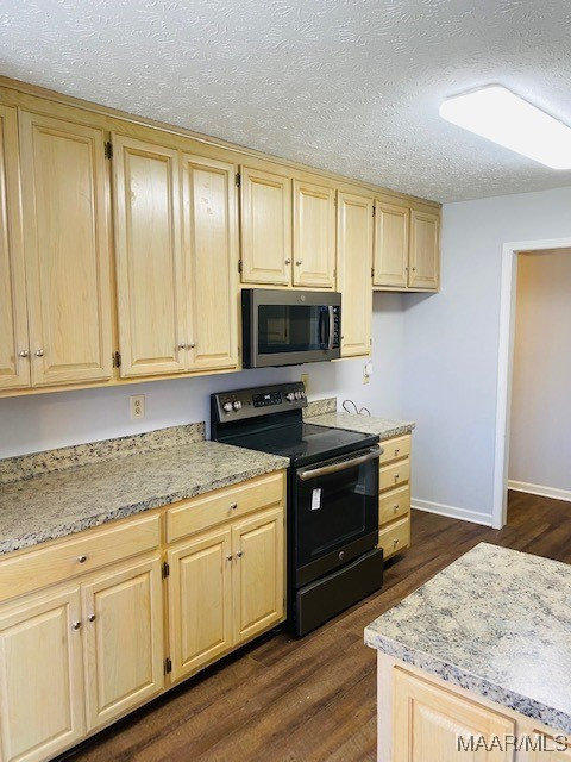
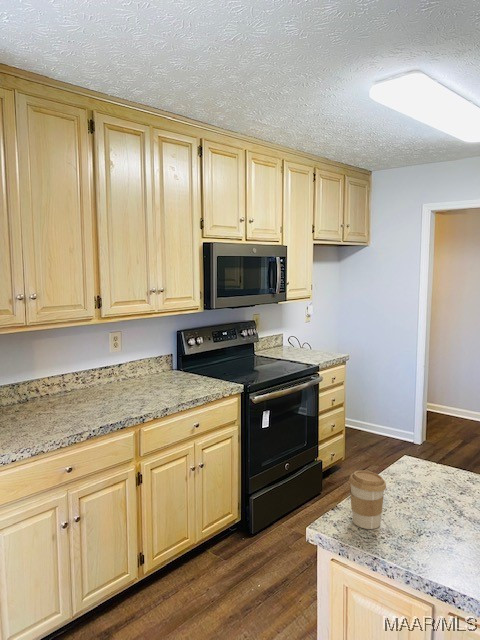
+ coffee cup (367, 498)
